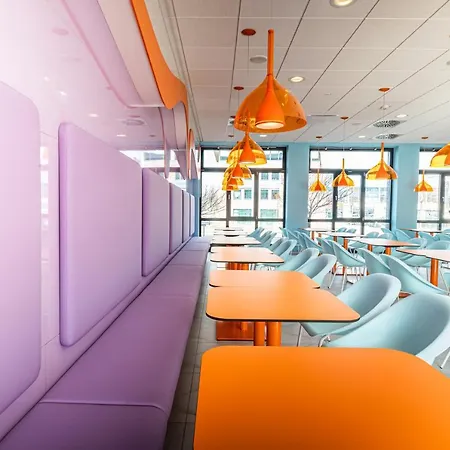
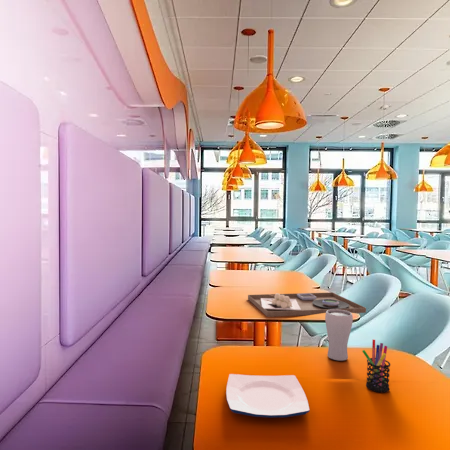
+ plate (265, 395)
+ drinking glass (338, 335)
+ platter (303, 299)
+ pen holder (375, 364)
